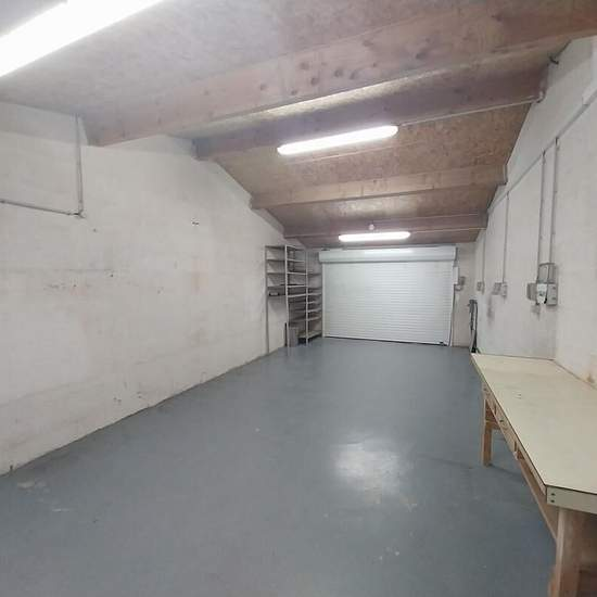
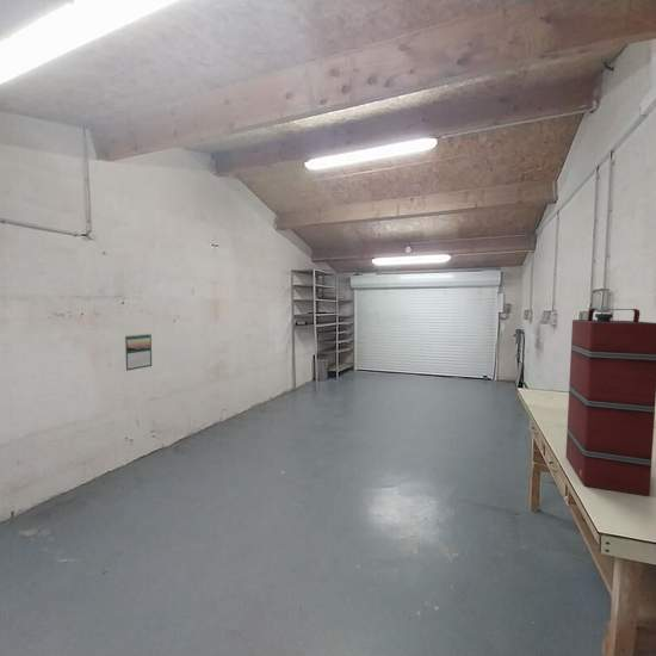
+ fuel jerry can (607, 391)
+ calendar (138, 351)
